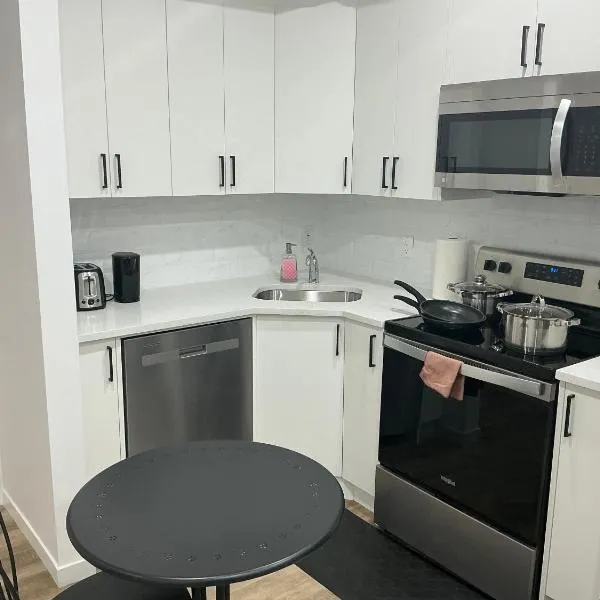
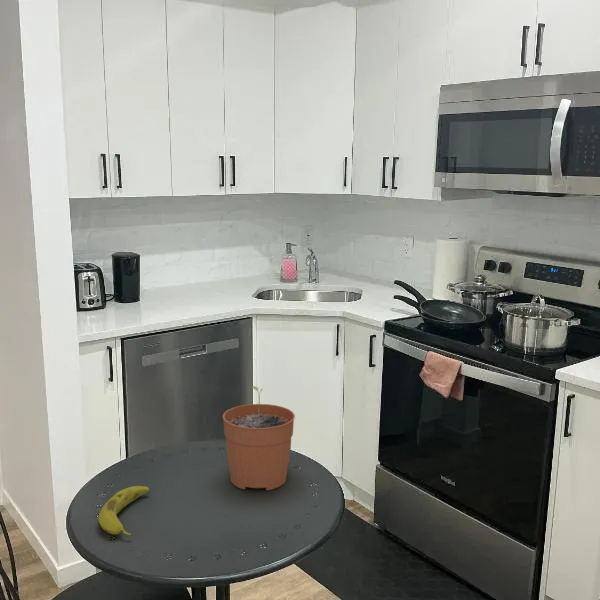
+ fruit (125, 505)
+ plant pot (258, 431)
